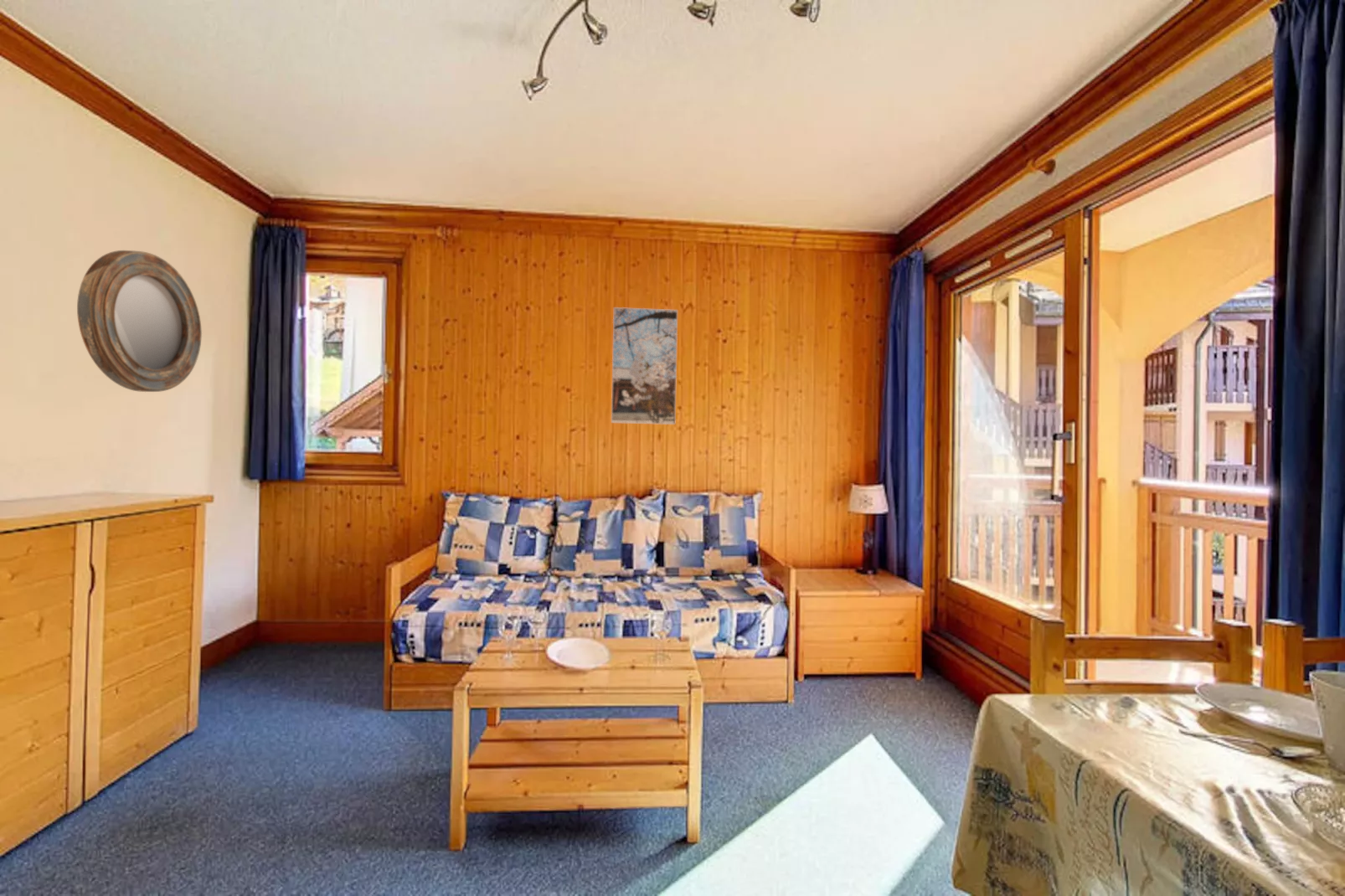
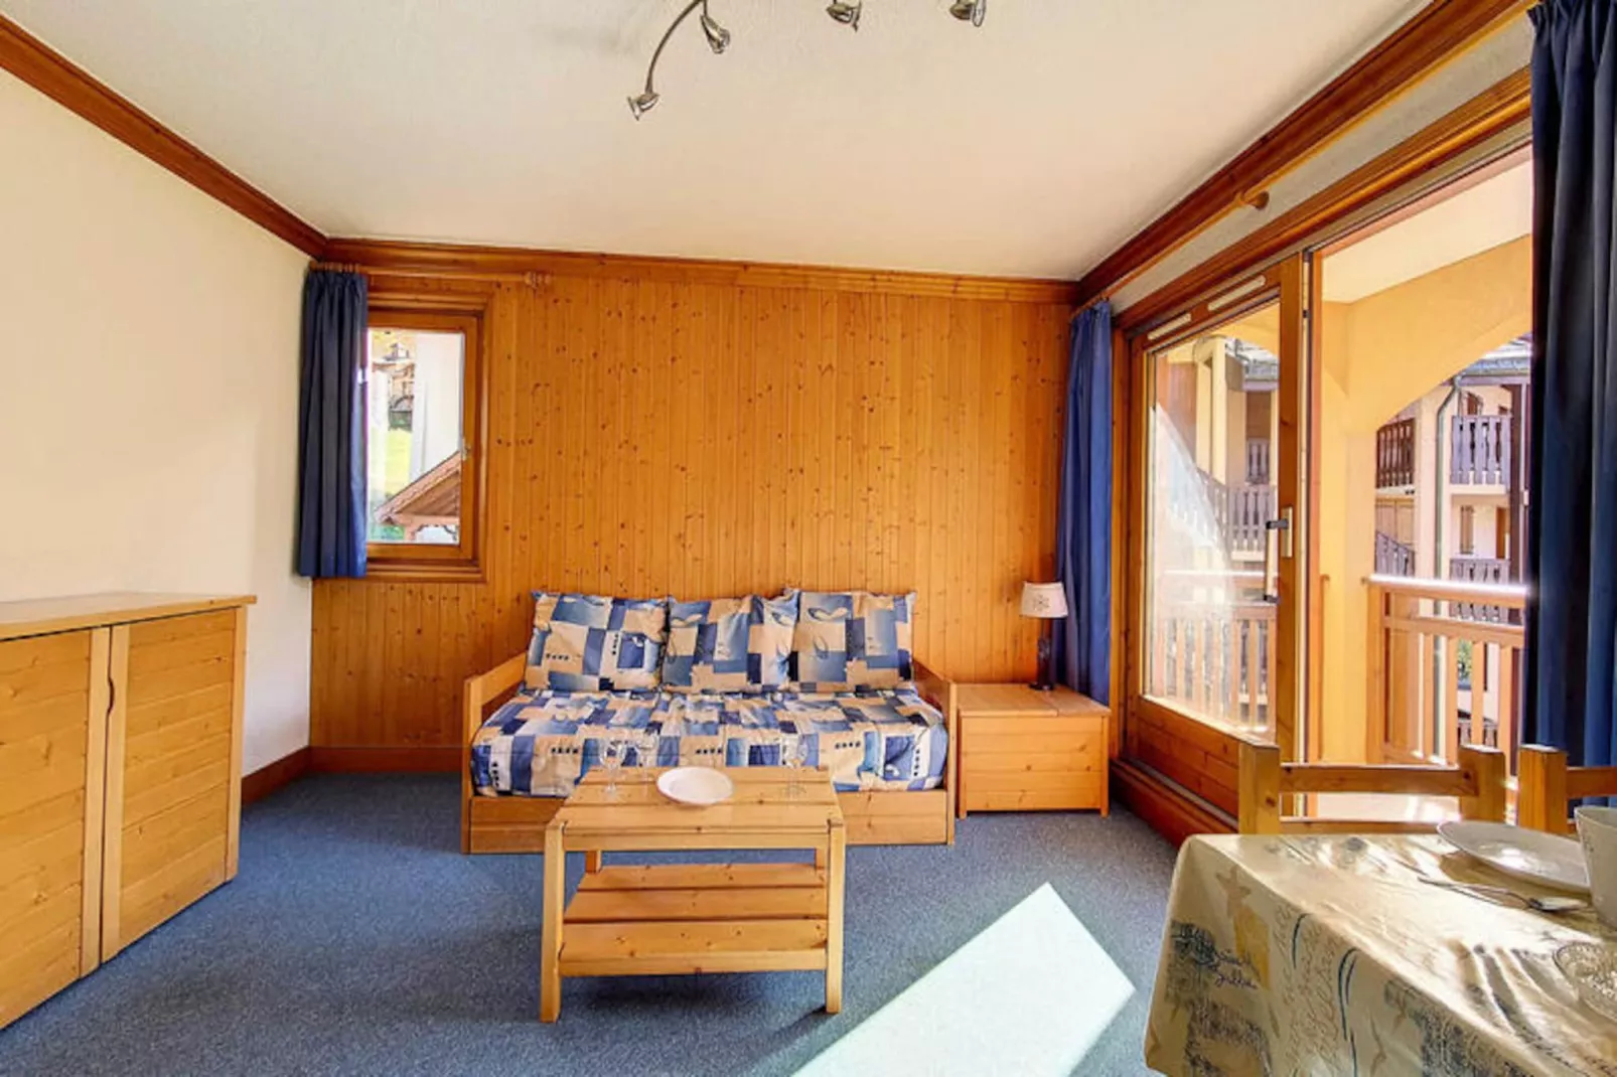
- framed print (644, 366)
- home mirror (147, 322)
